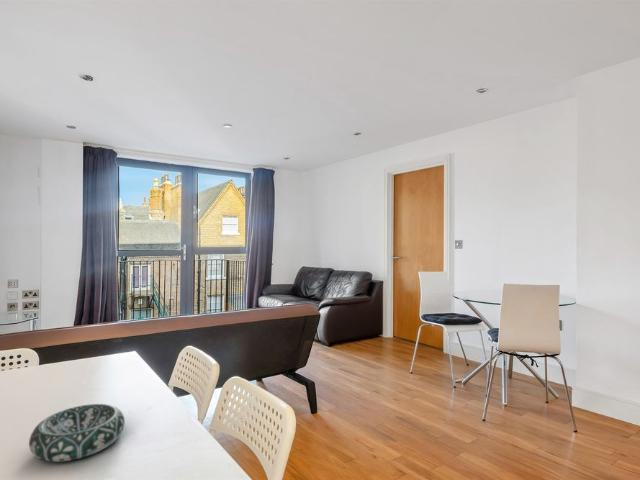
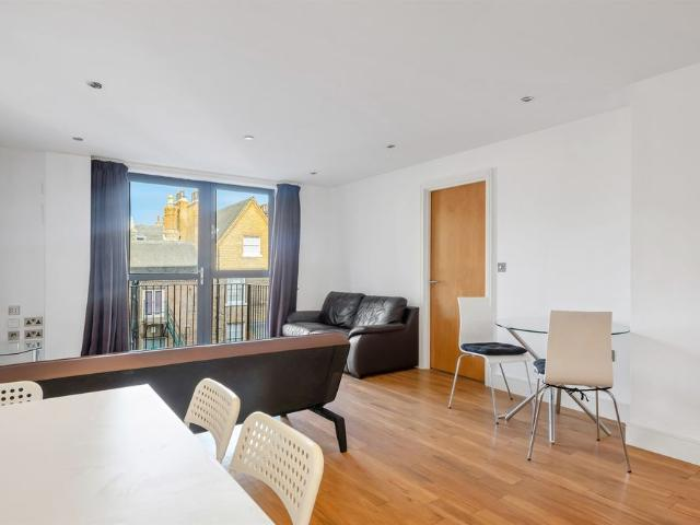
- decorative bowl (79, 430)
